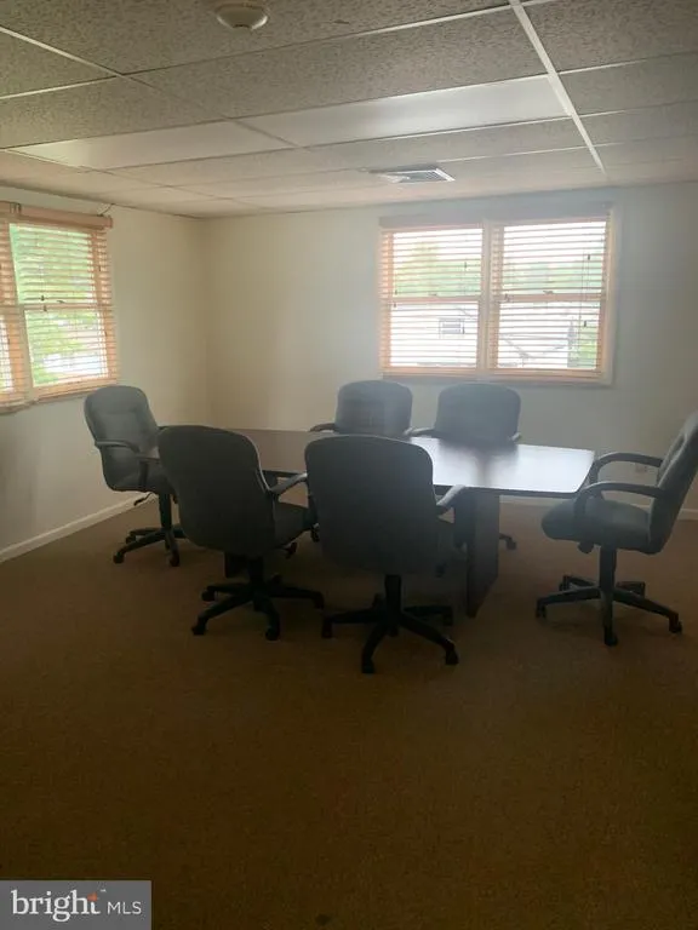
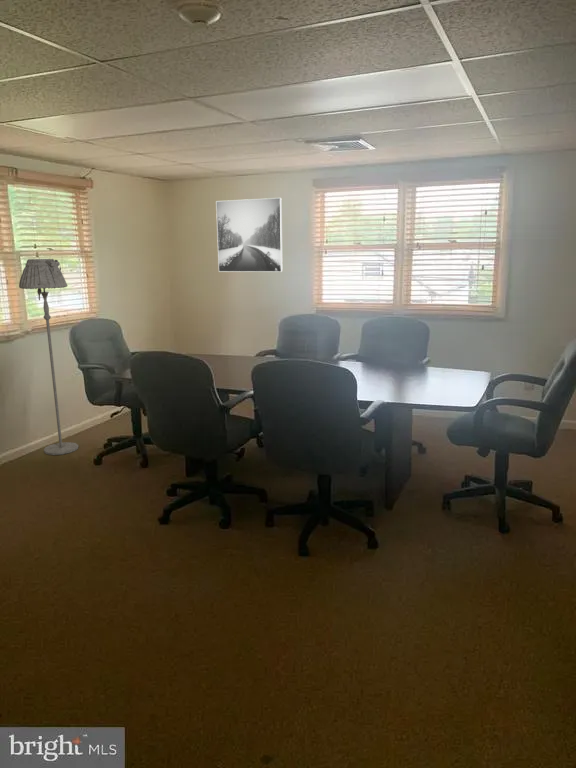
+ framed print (249, 236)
+ floor lamp (51, 357)
